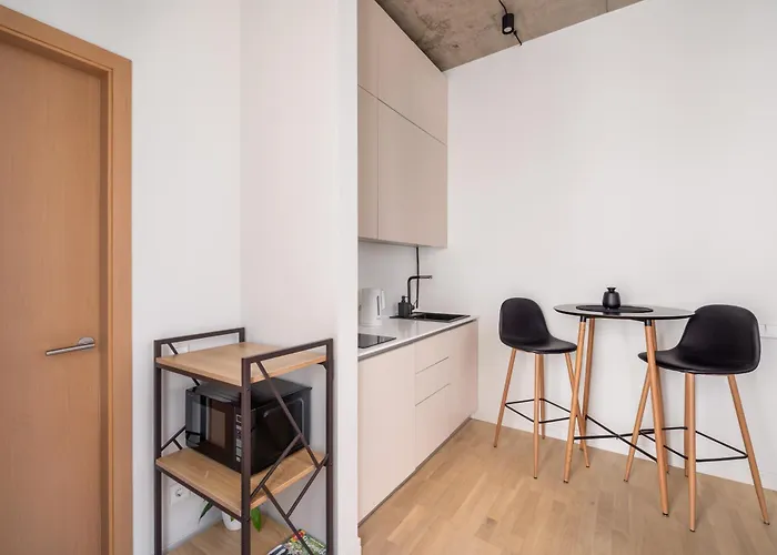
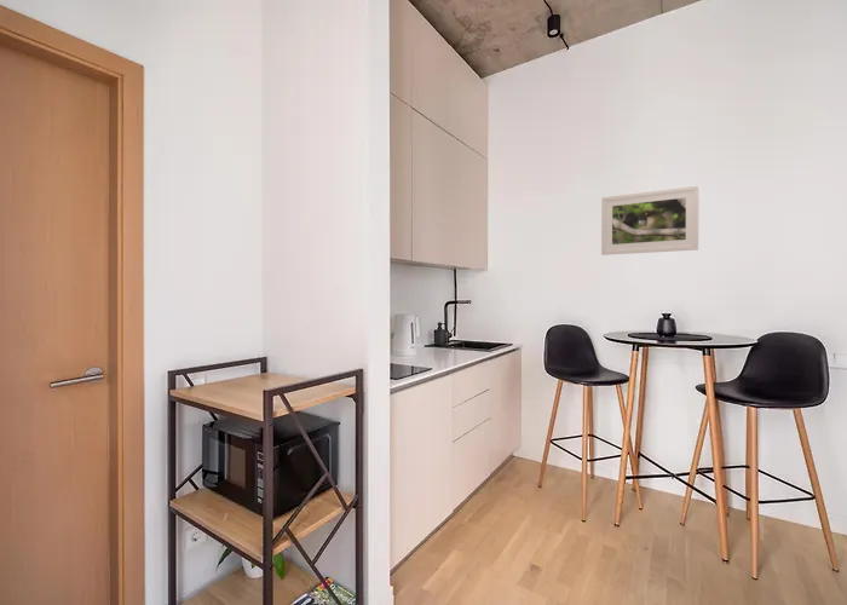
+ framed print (647, 221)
